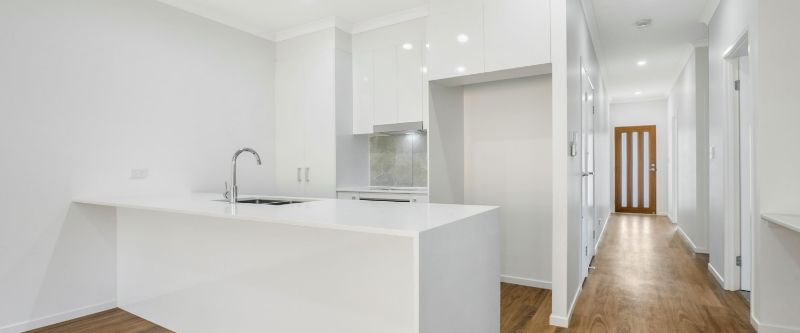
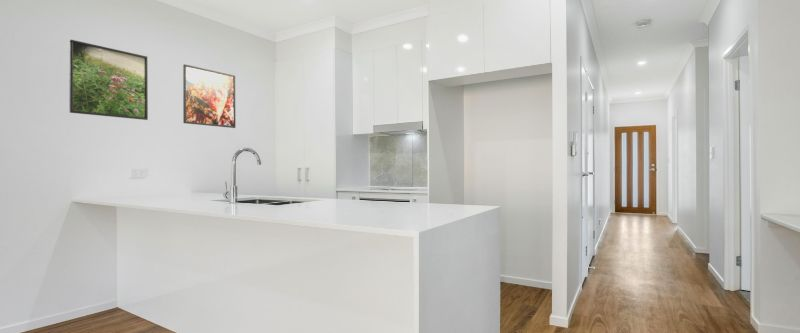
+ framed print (210, 98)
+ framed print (111, 82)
